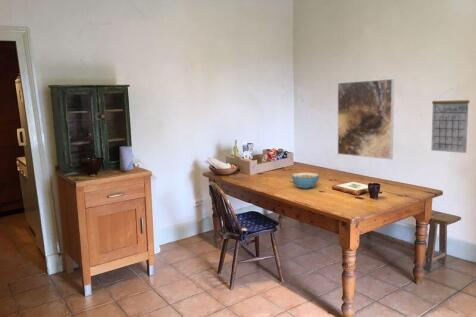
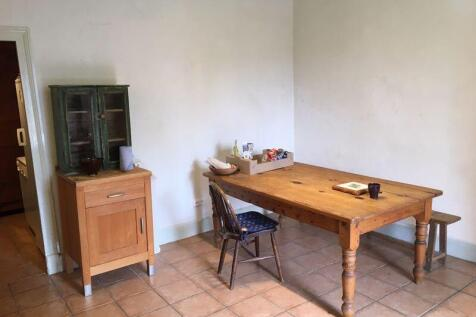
- cereal bowl (305, 181)
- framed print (363, 119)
- calendar (449, 120)
